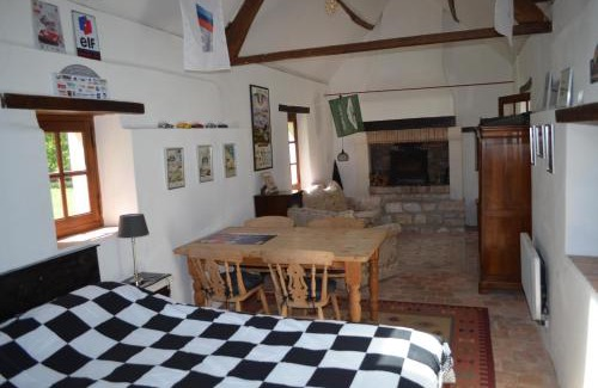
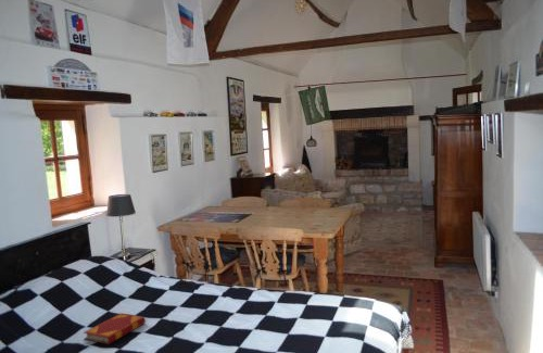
+ hardback book (115, 327)
